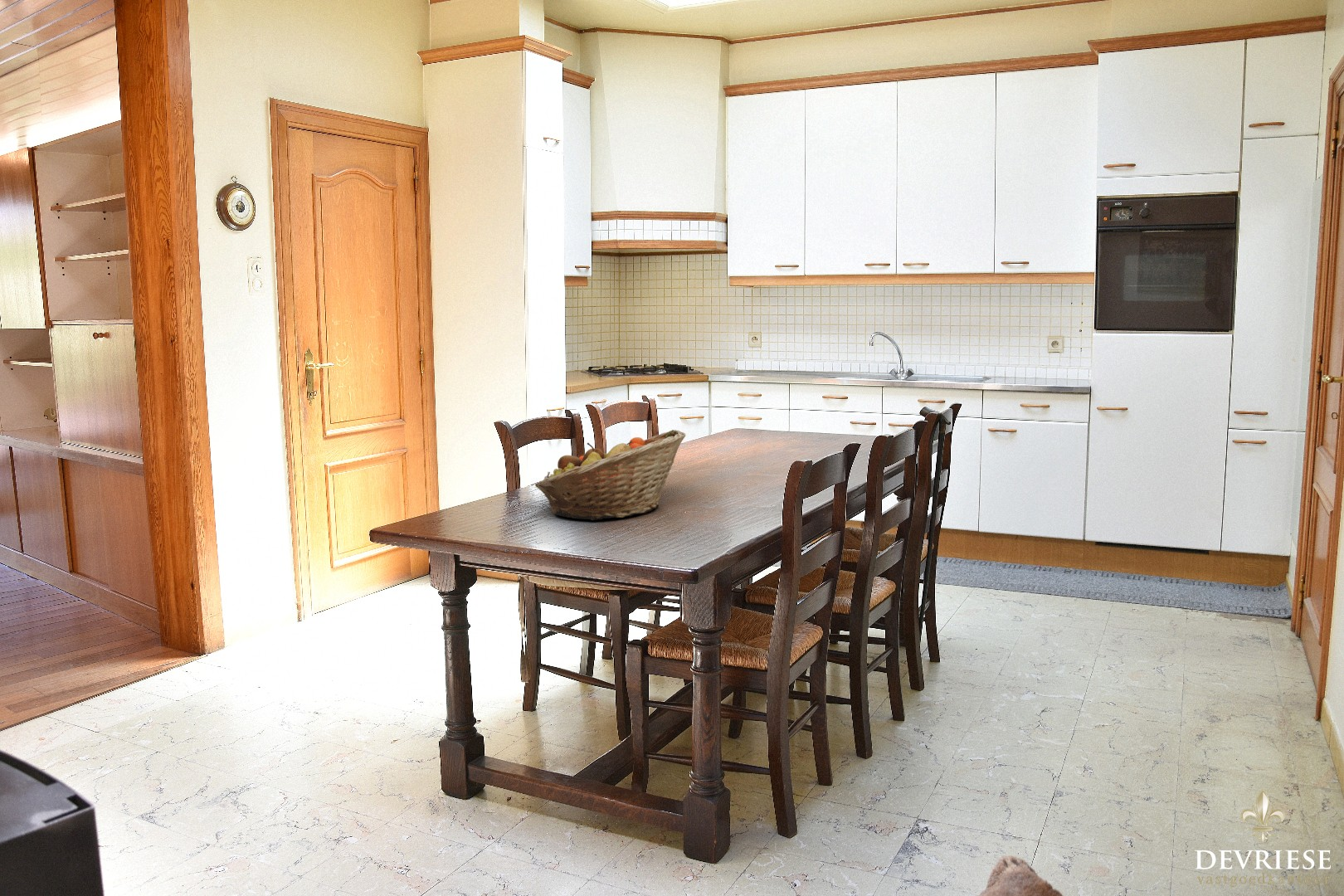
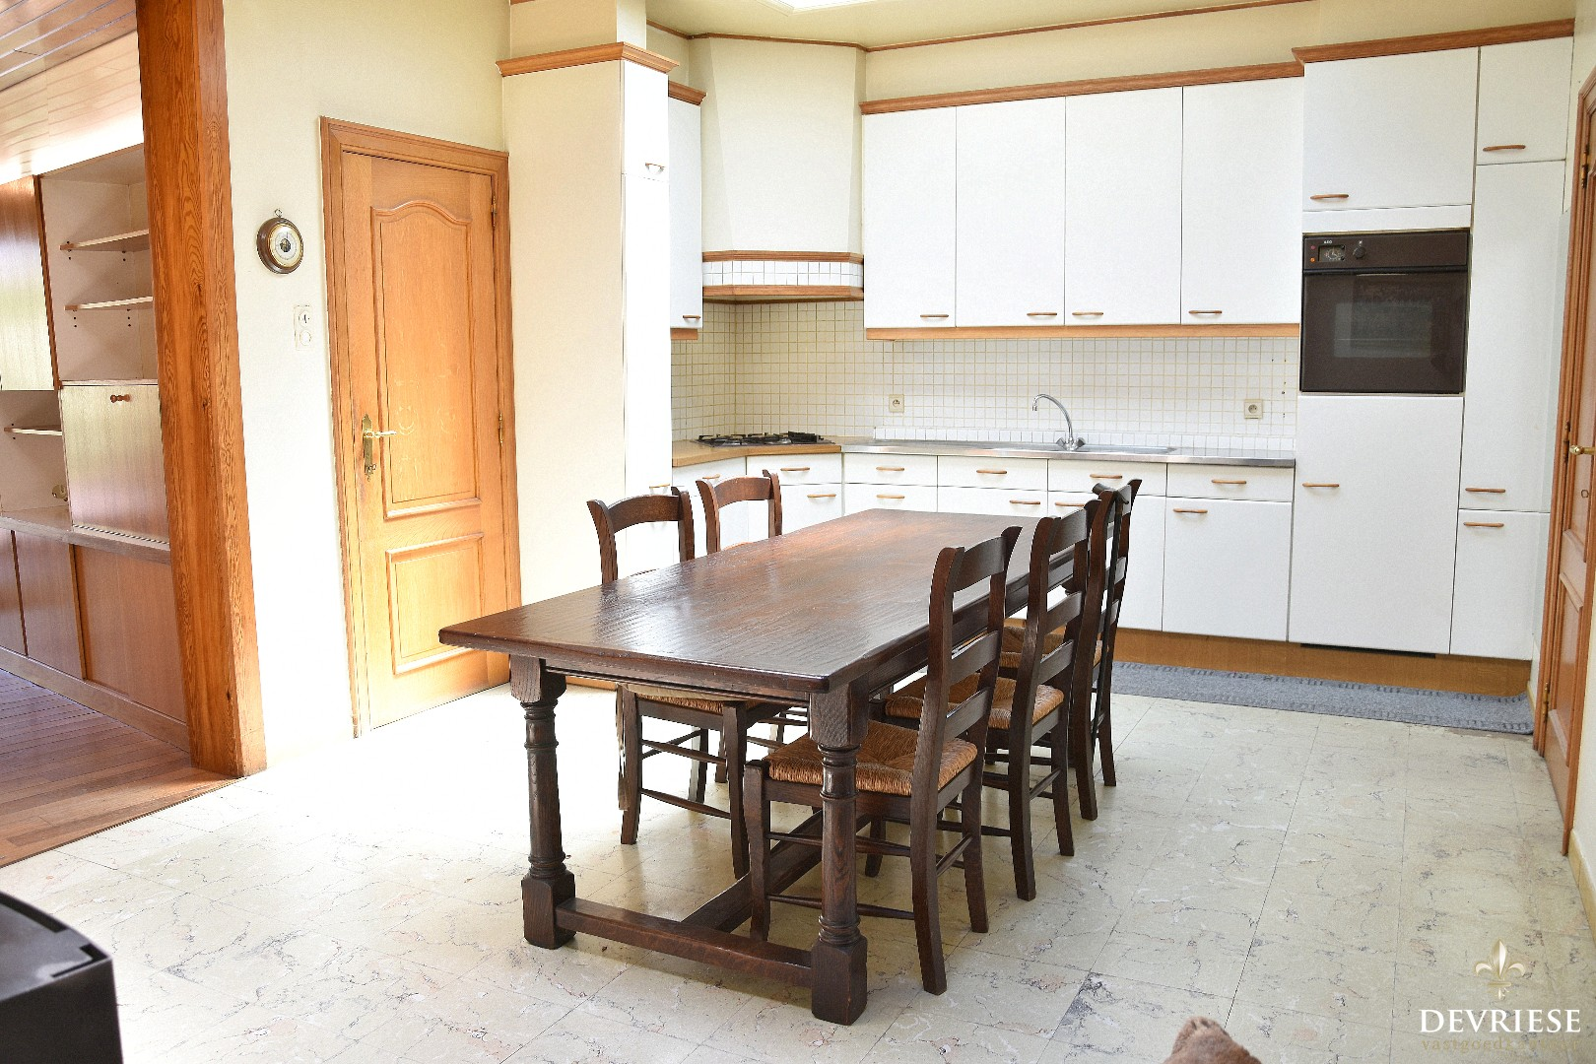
- fruit basket (612, 470)
